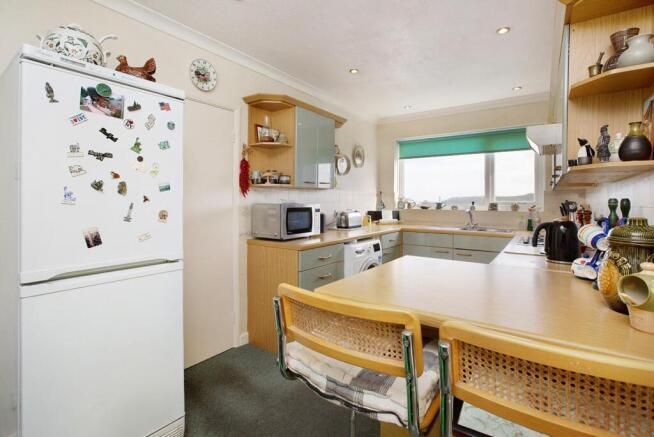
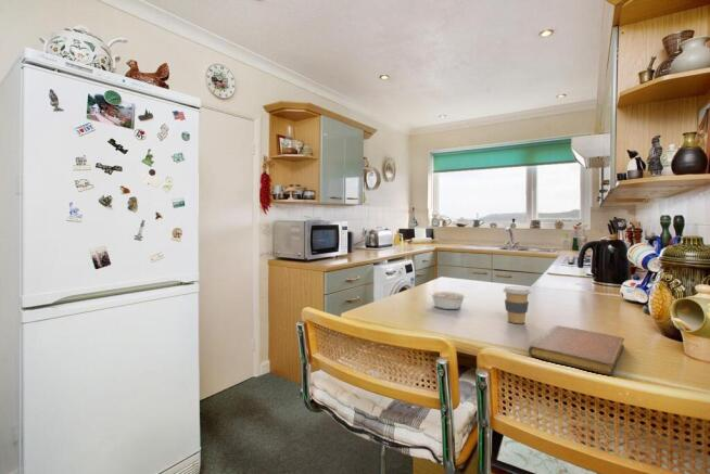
+ legume (448, 299)
+ coffee cup (516, 305)
+ notebook (578, 345)
